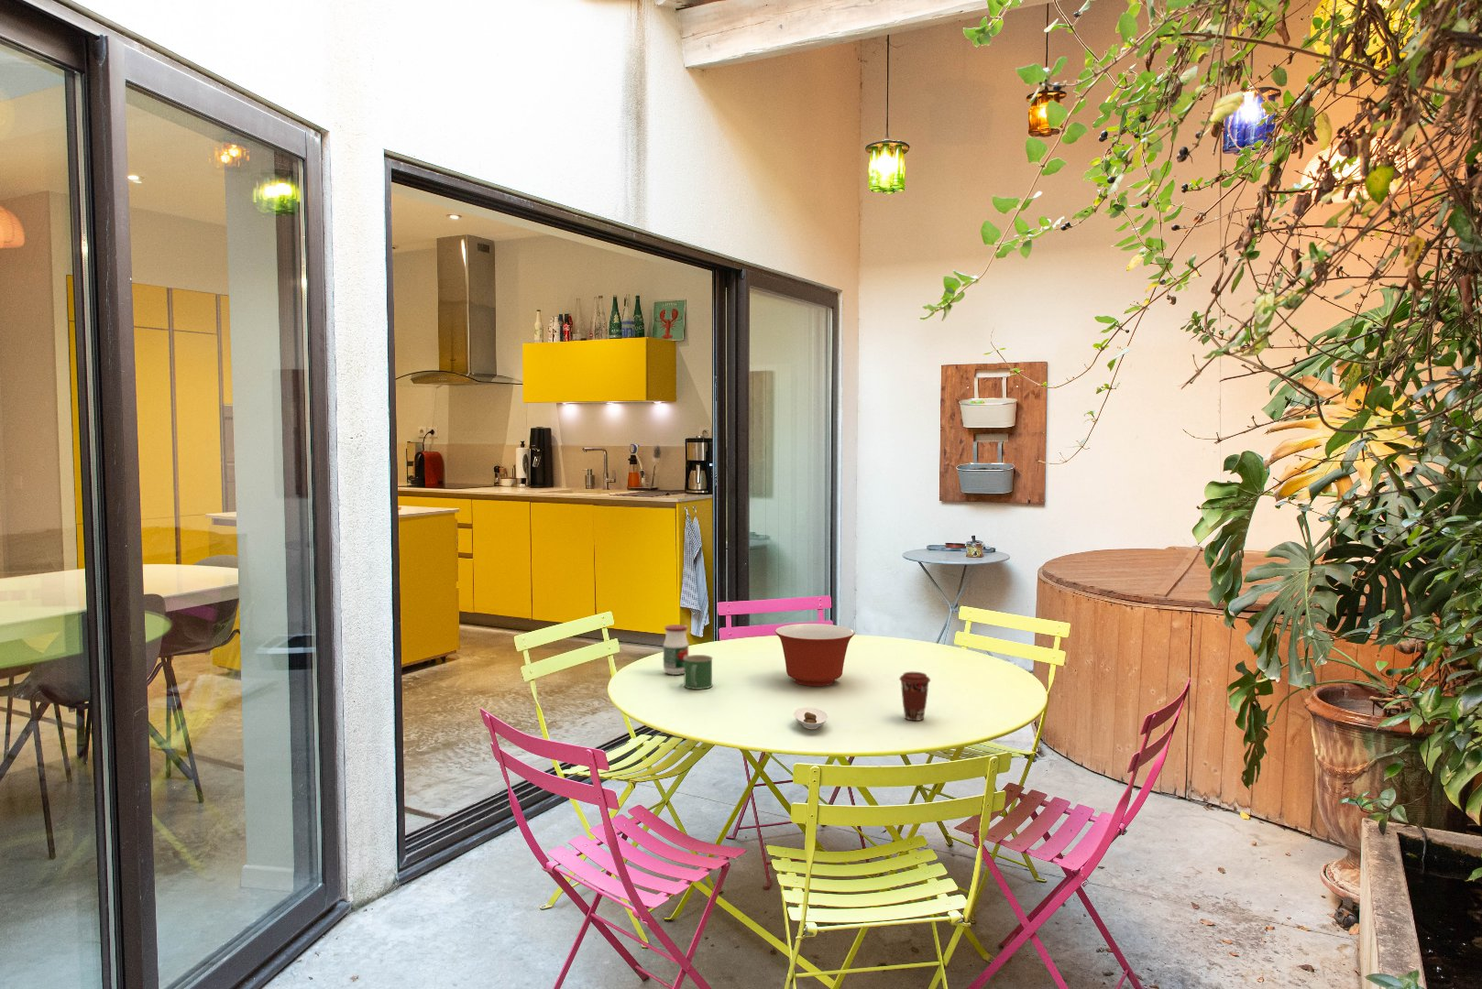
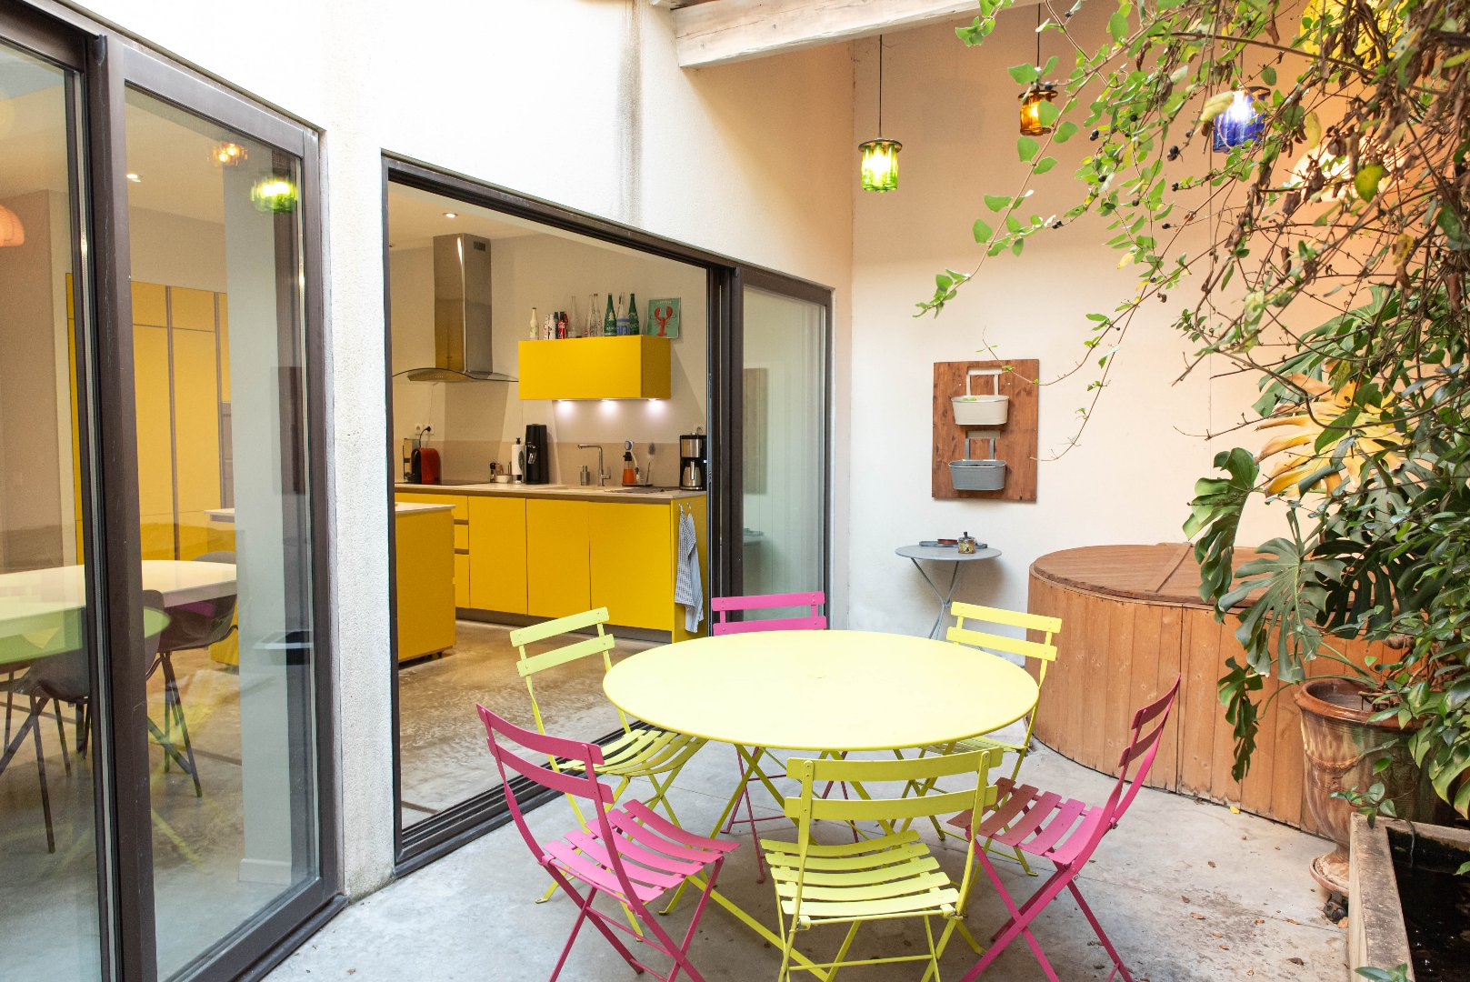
- coffee cup (913, 696)
- saucer (811, 719)
- jar (676, 649)
- mixing bowl (814, 656)
- mug (697, 672)
